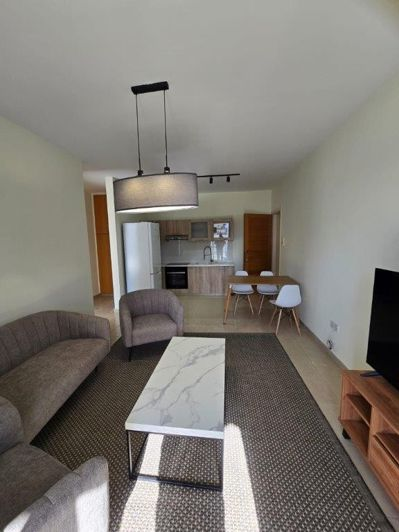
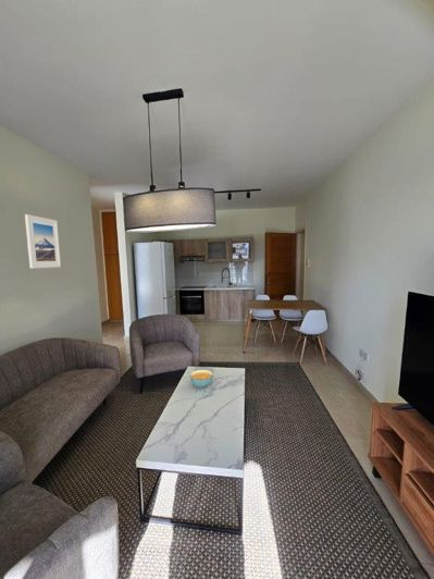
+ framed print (44, 243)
+ cereal bowl (201, 380)
